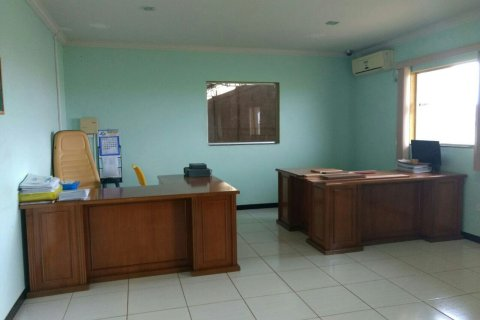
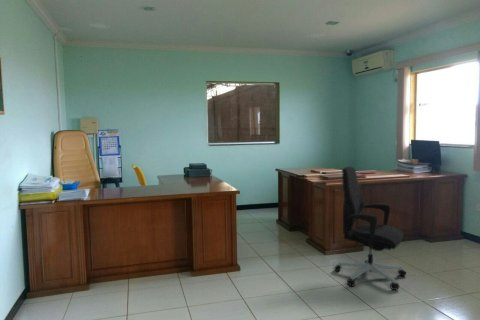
+ office chair (368, 222)
